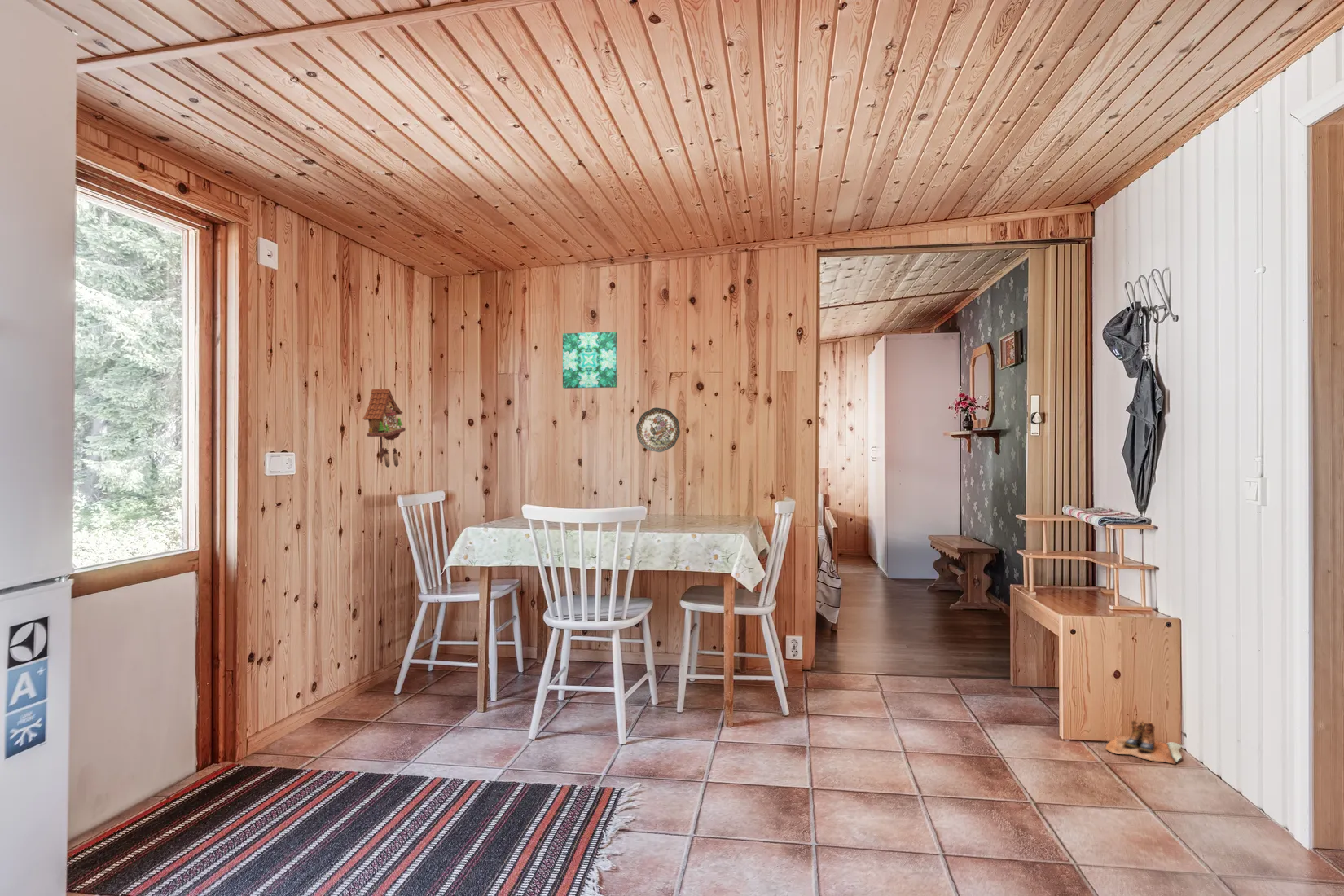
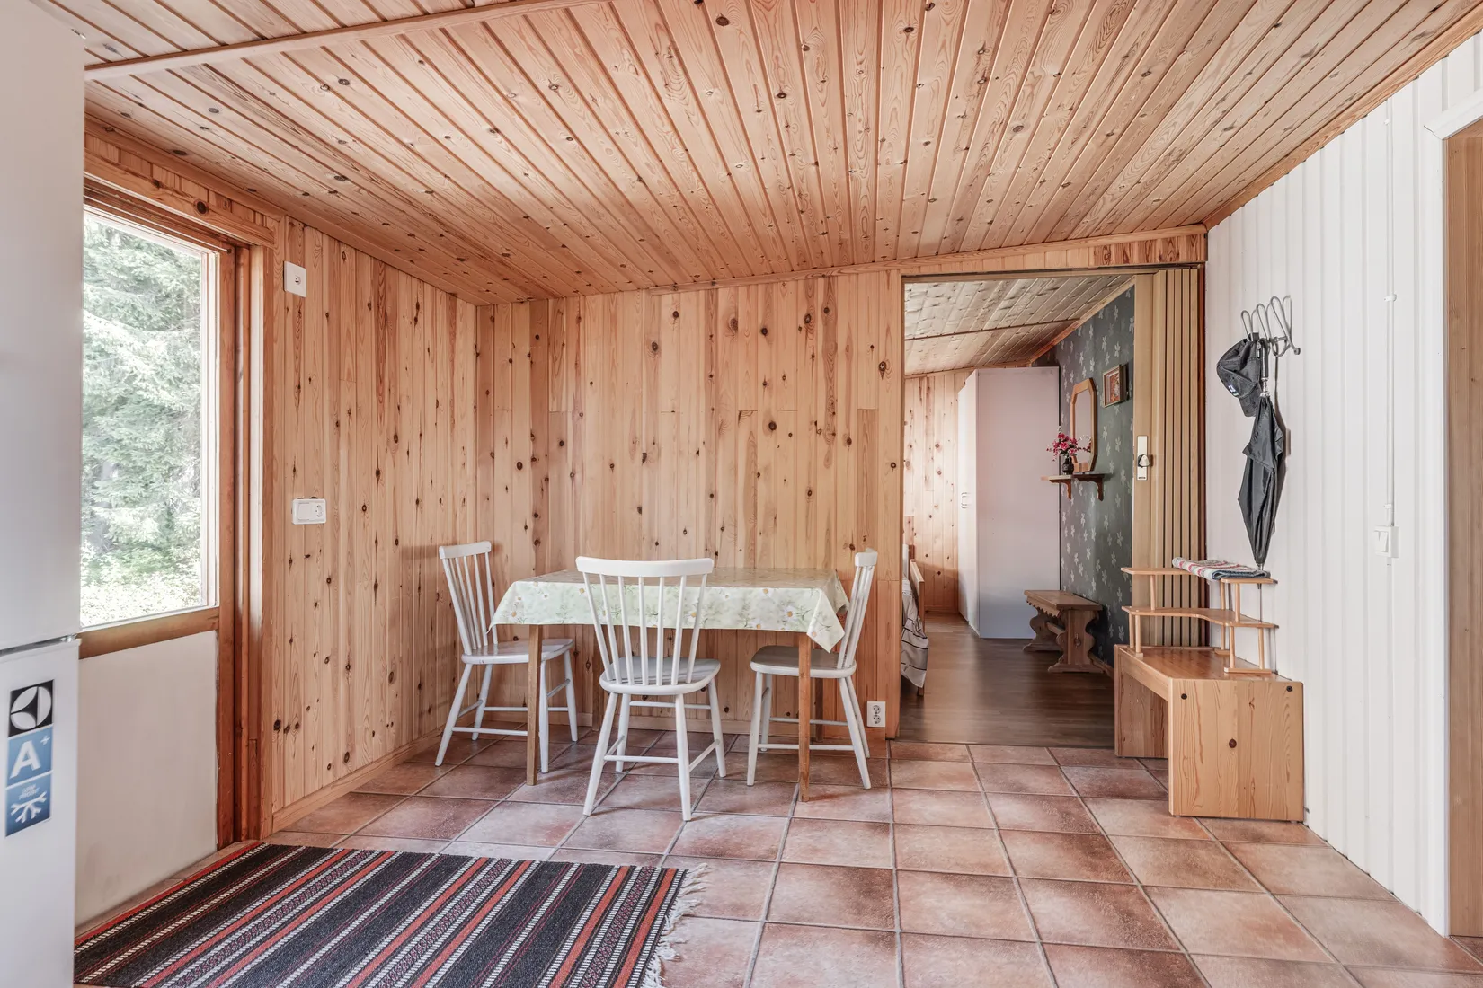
- decorative plate (658, 429)
- wall art (590, 360)
- cuckoo clock (385, 428)
- boots (1143, 736)
